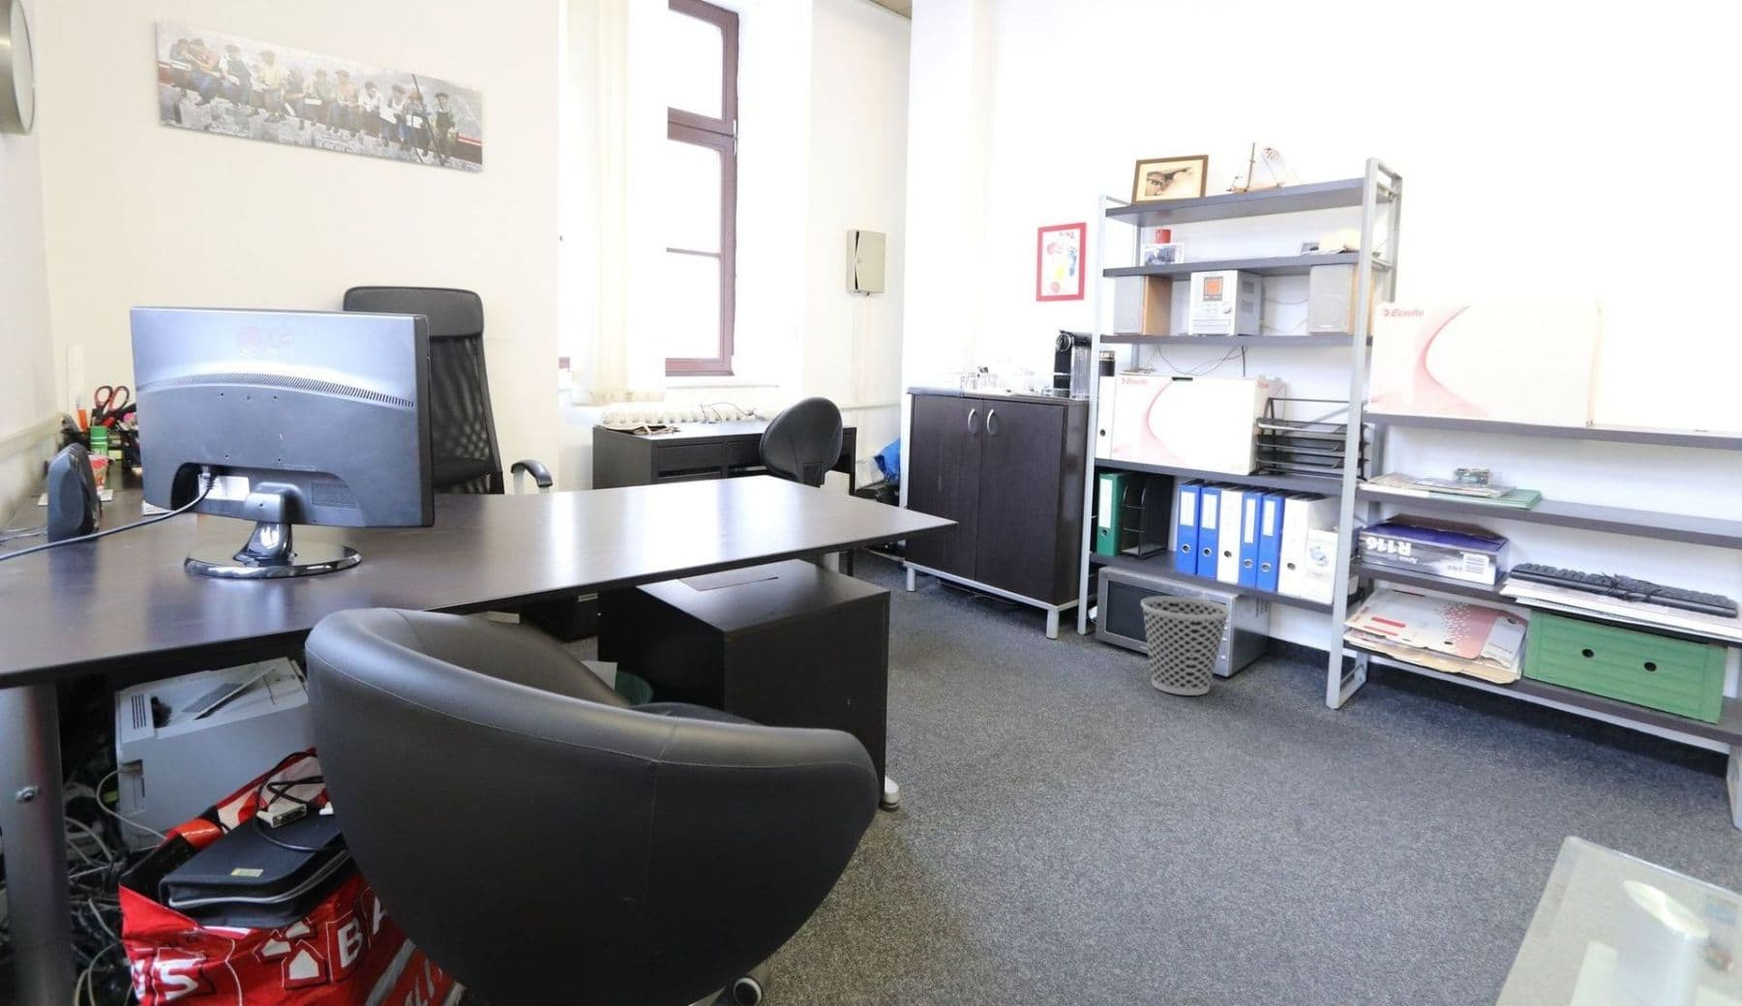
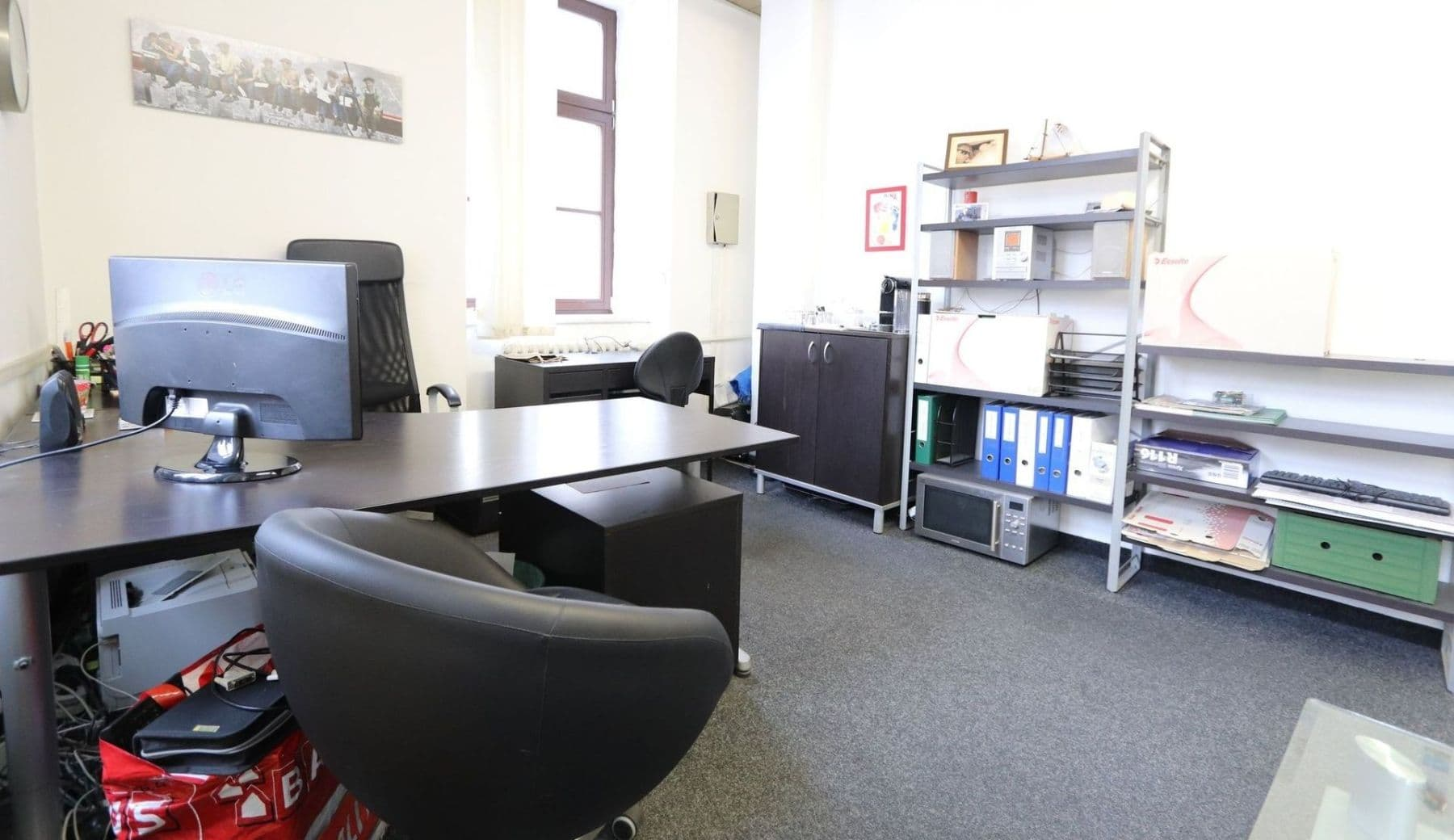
- wastebasket (1181, 646)
